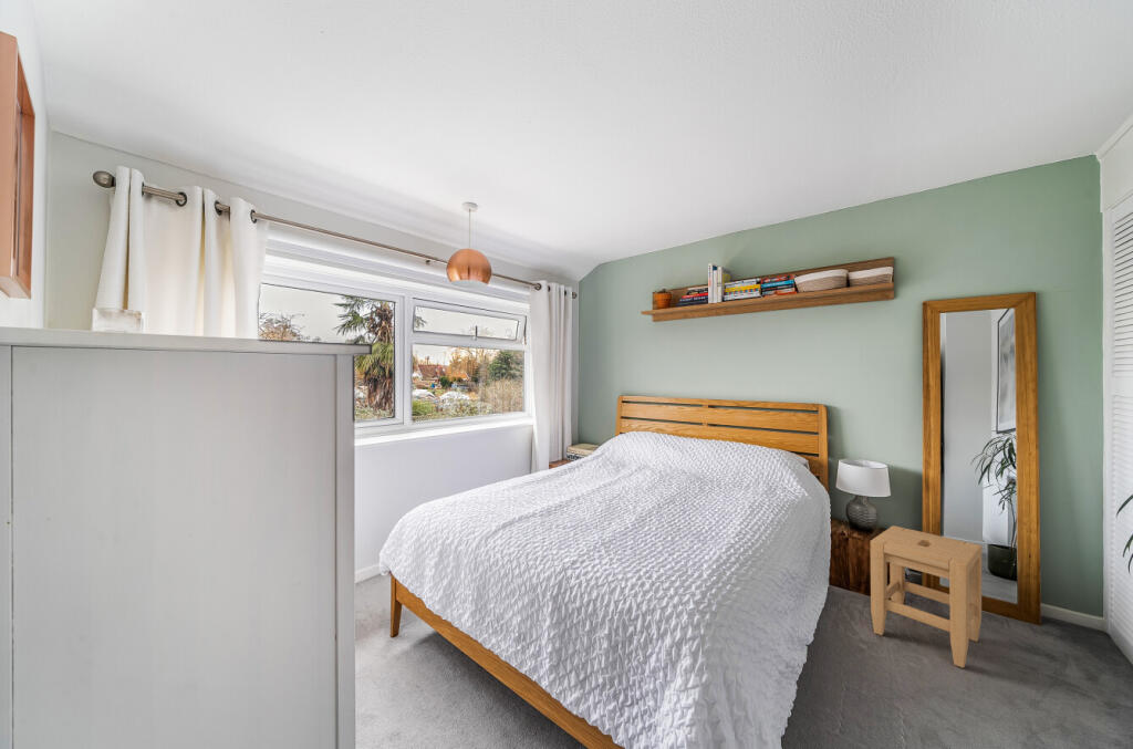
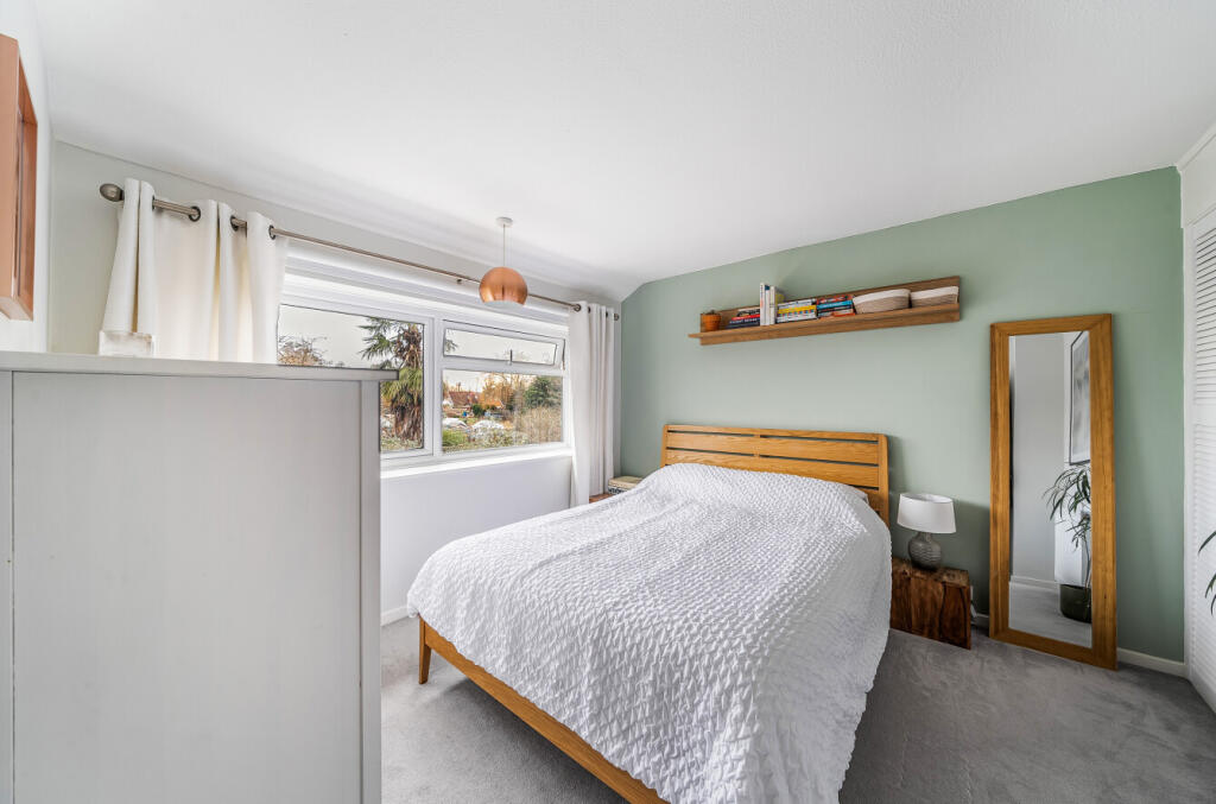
- stool (925, 589)
